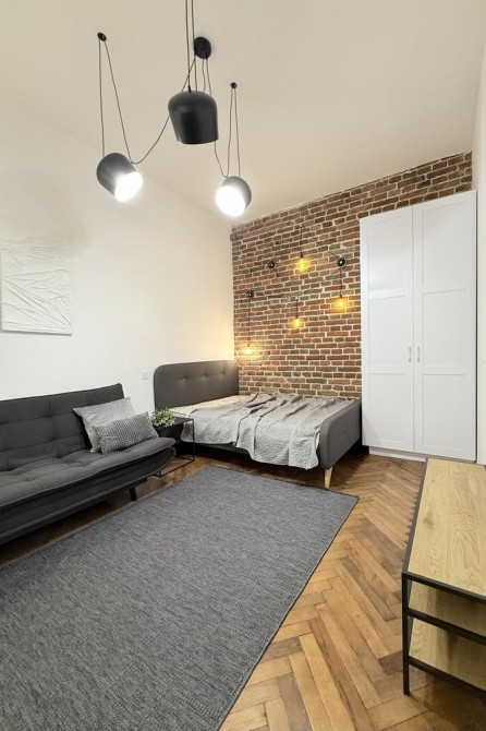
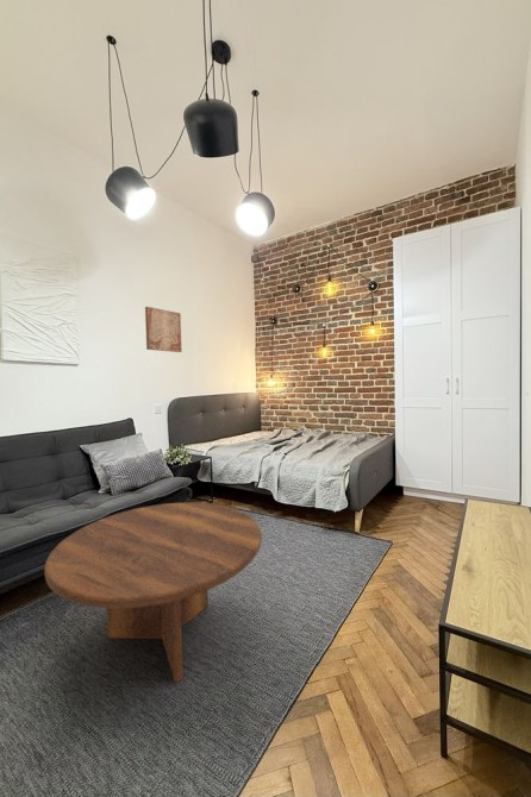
+ wall art (164, 330)
+ coffee table (163, 586)
